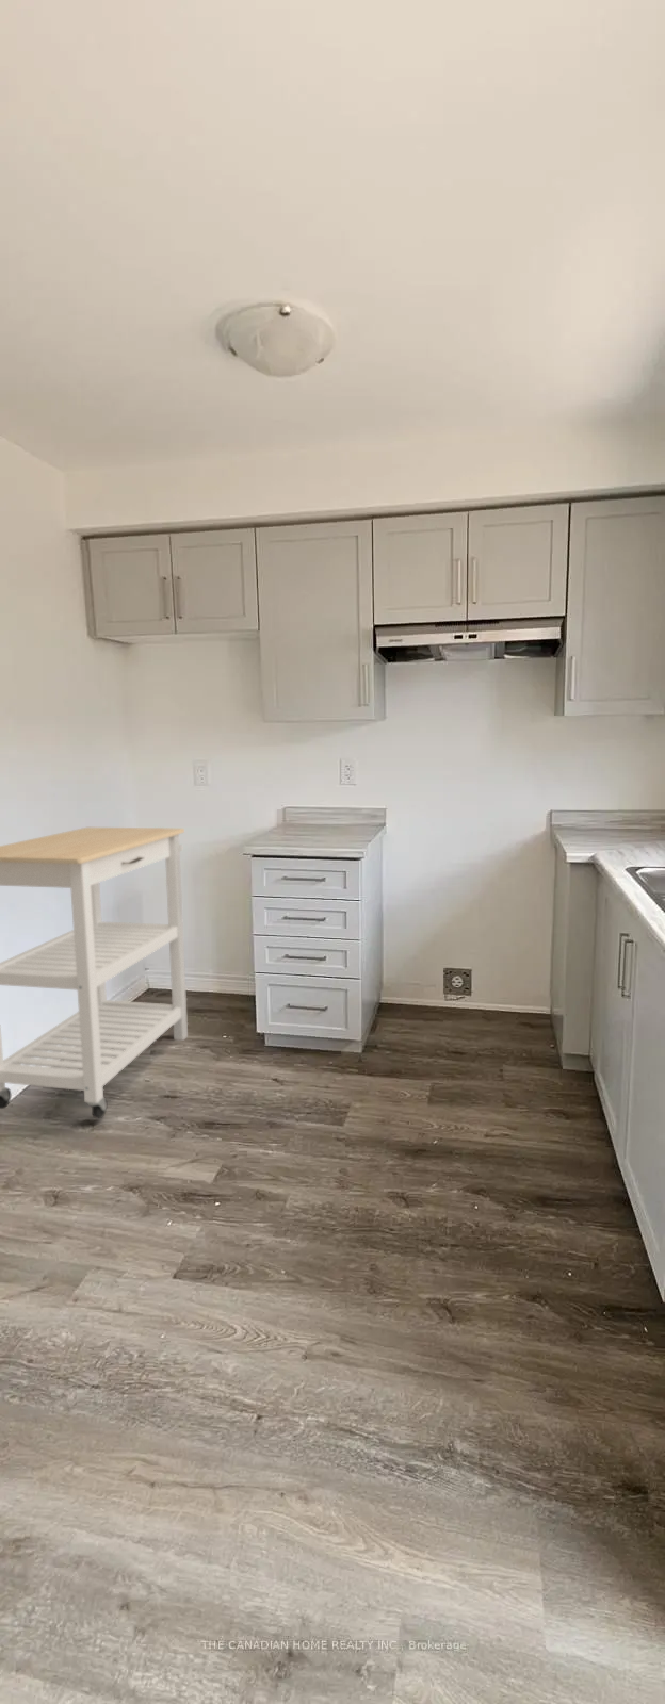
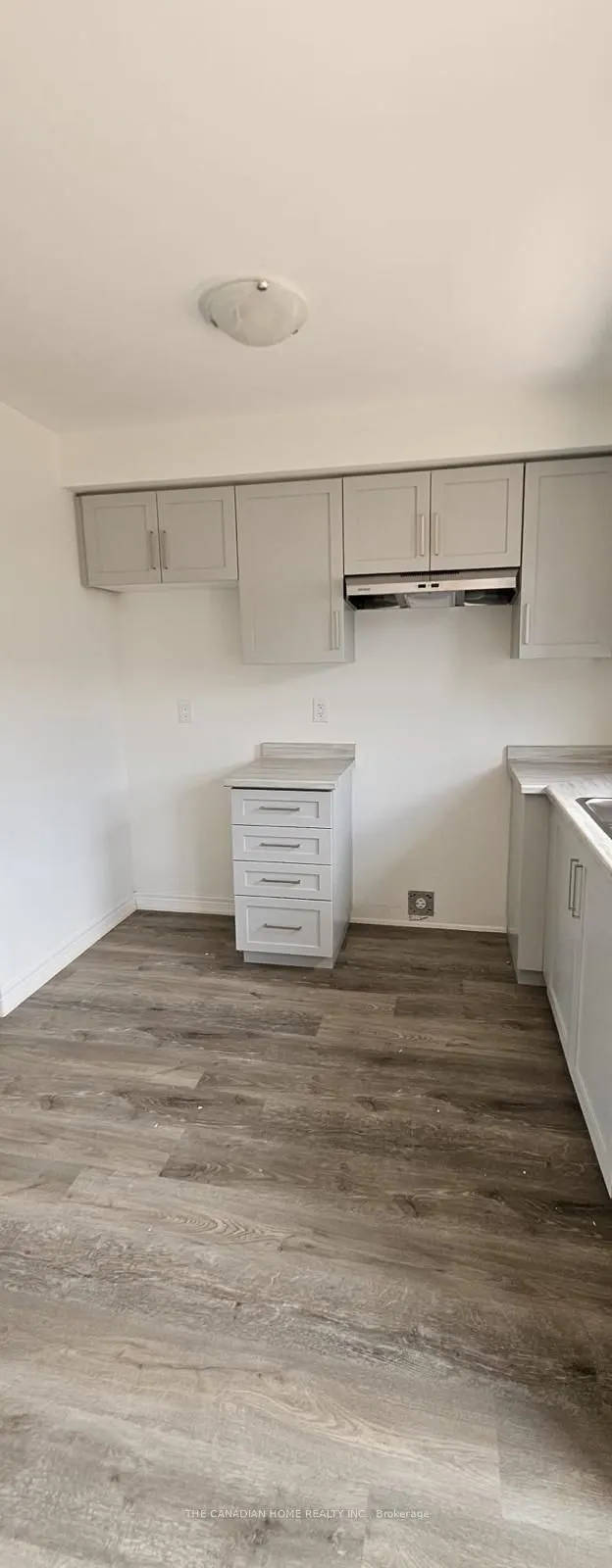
- kitchen cart (95, 956)
